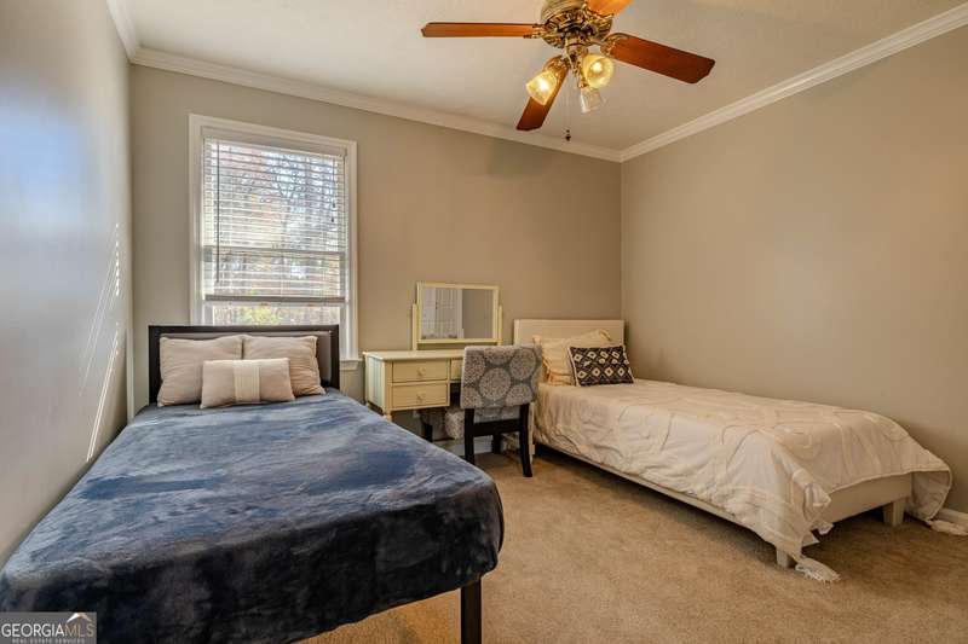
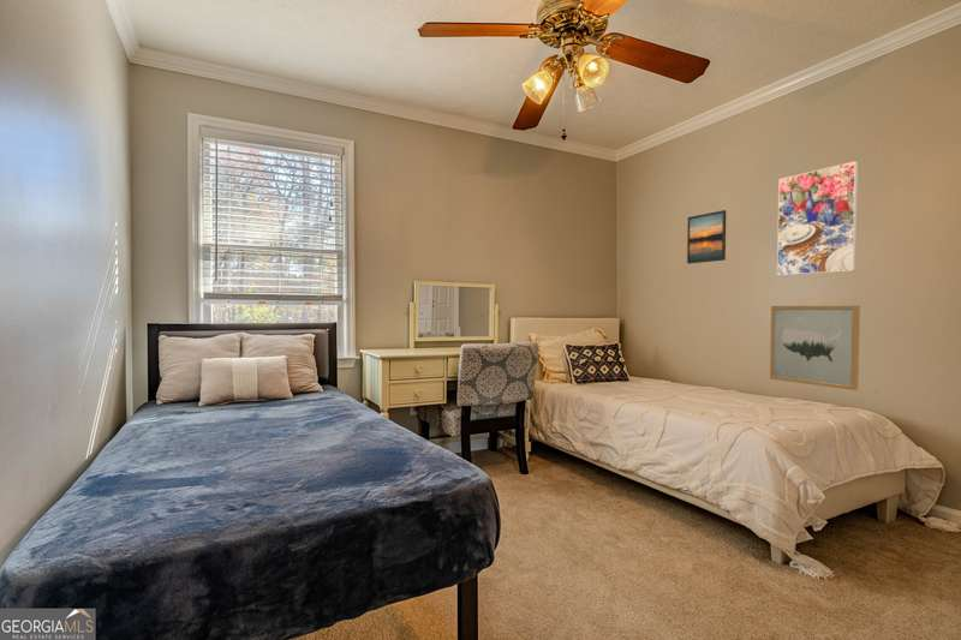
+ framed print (814, 222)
+ wall art (811, 345)
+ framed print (705, 238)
